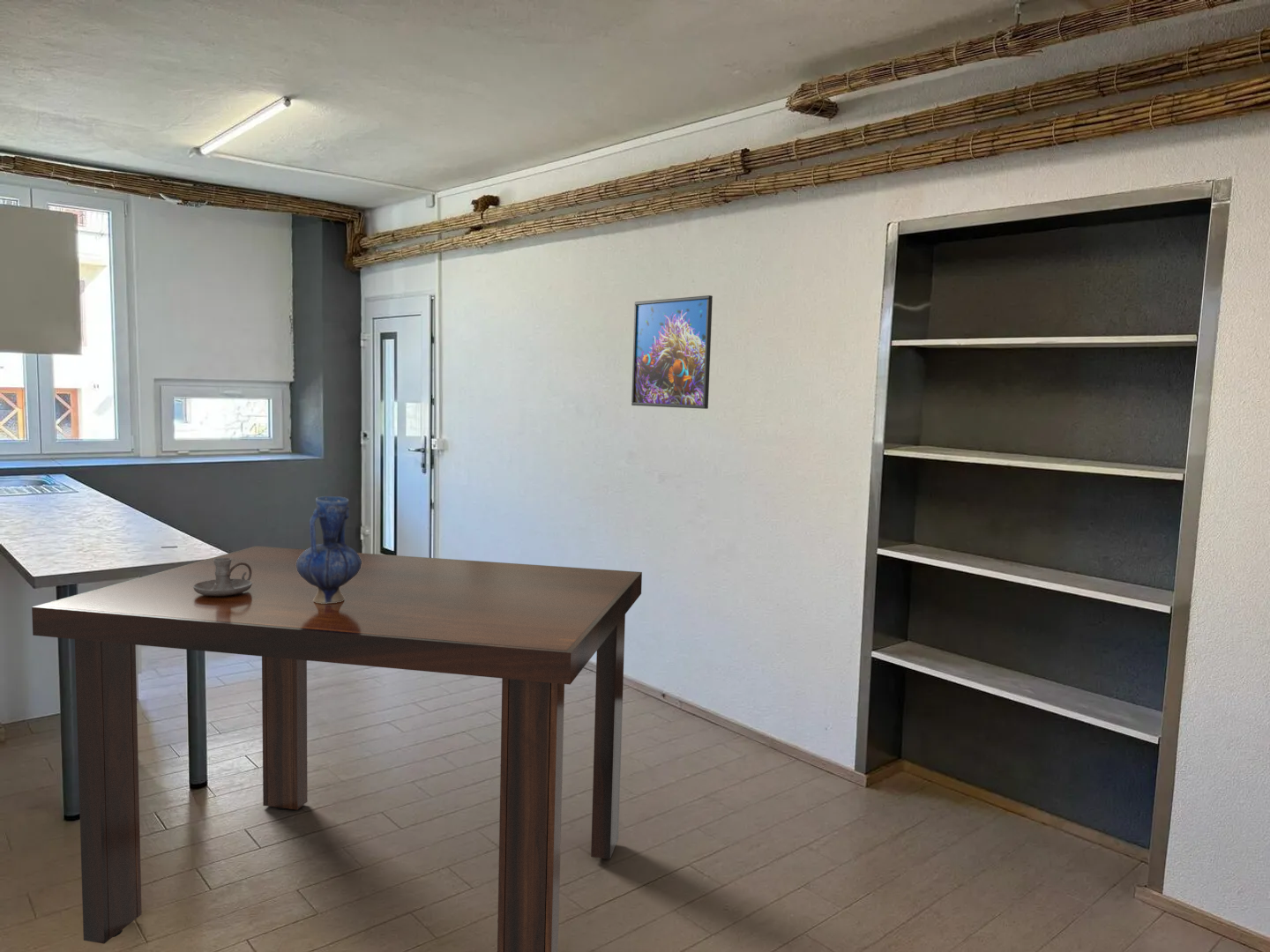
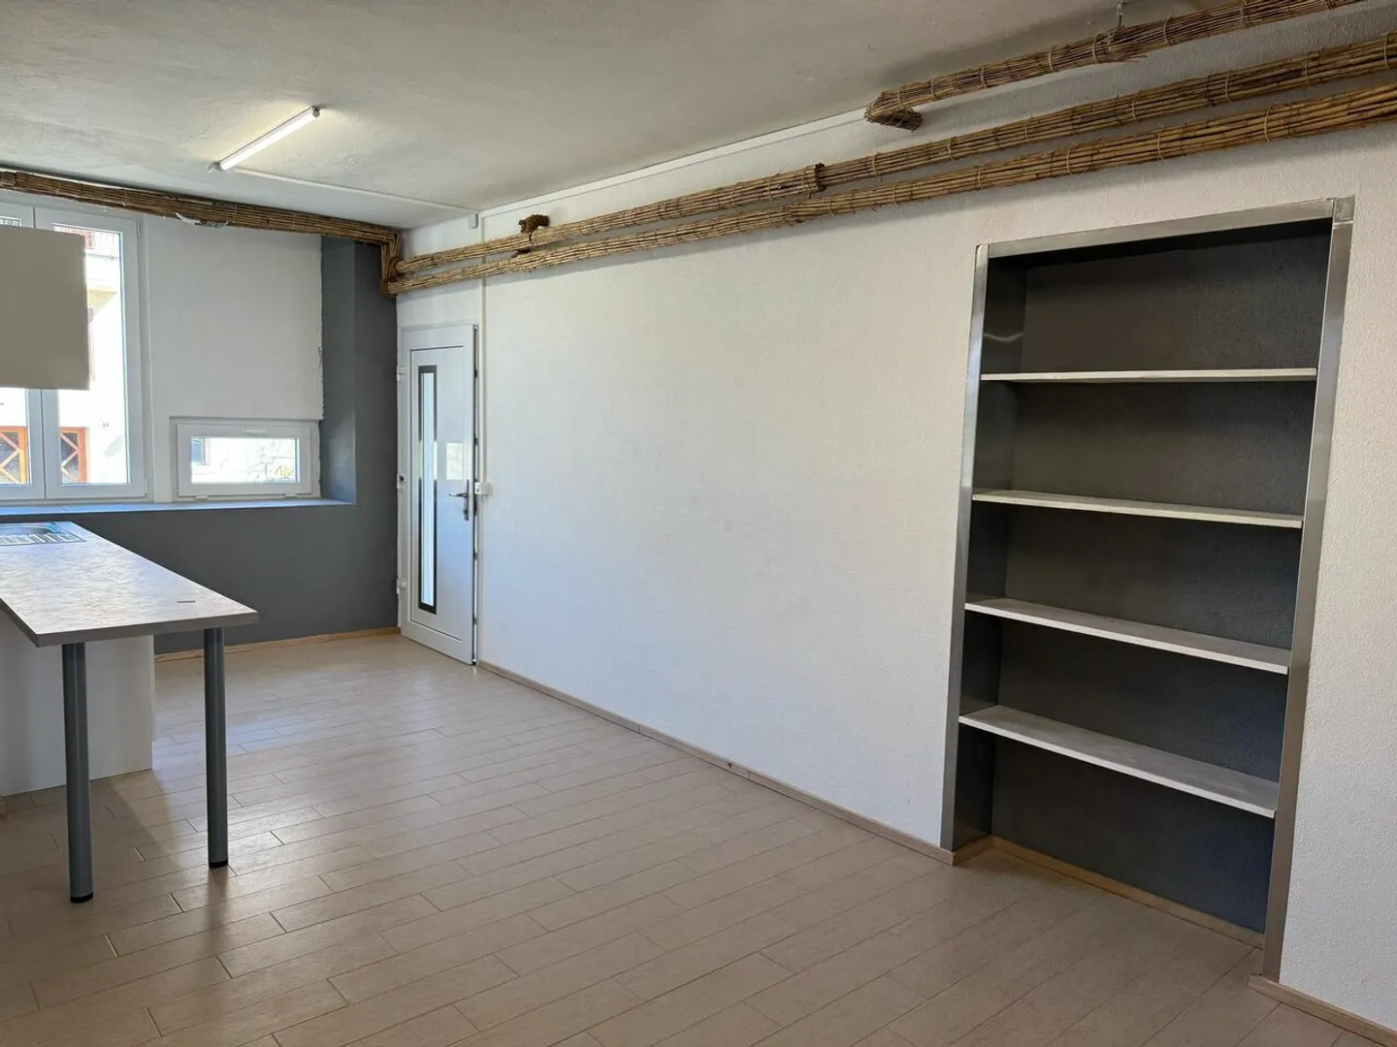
- vase (328, 548)
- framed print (669, 353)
- candle holder (228, 574)
- dining table (306, 740)
